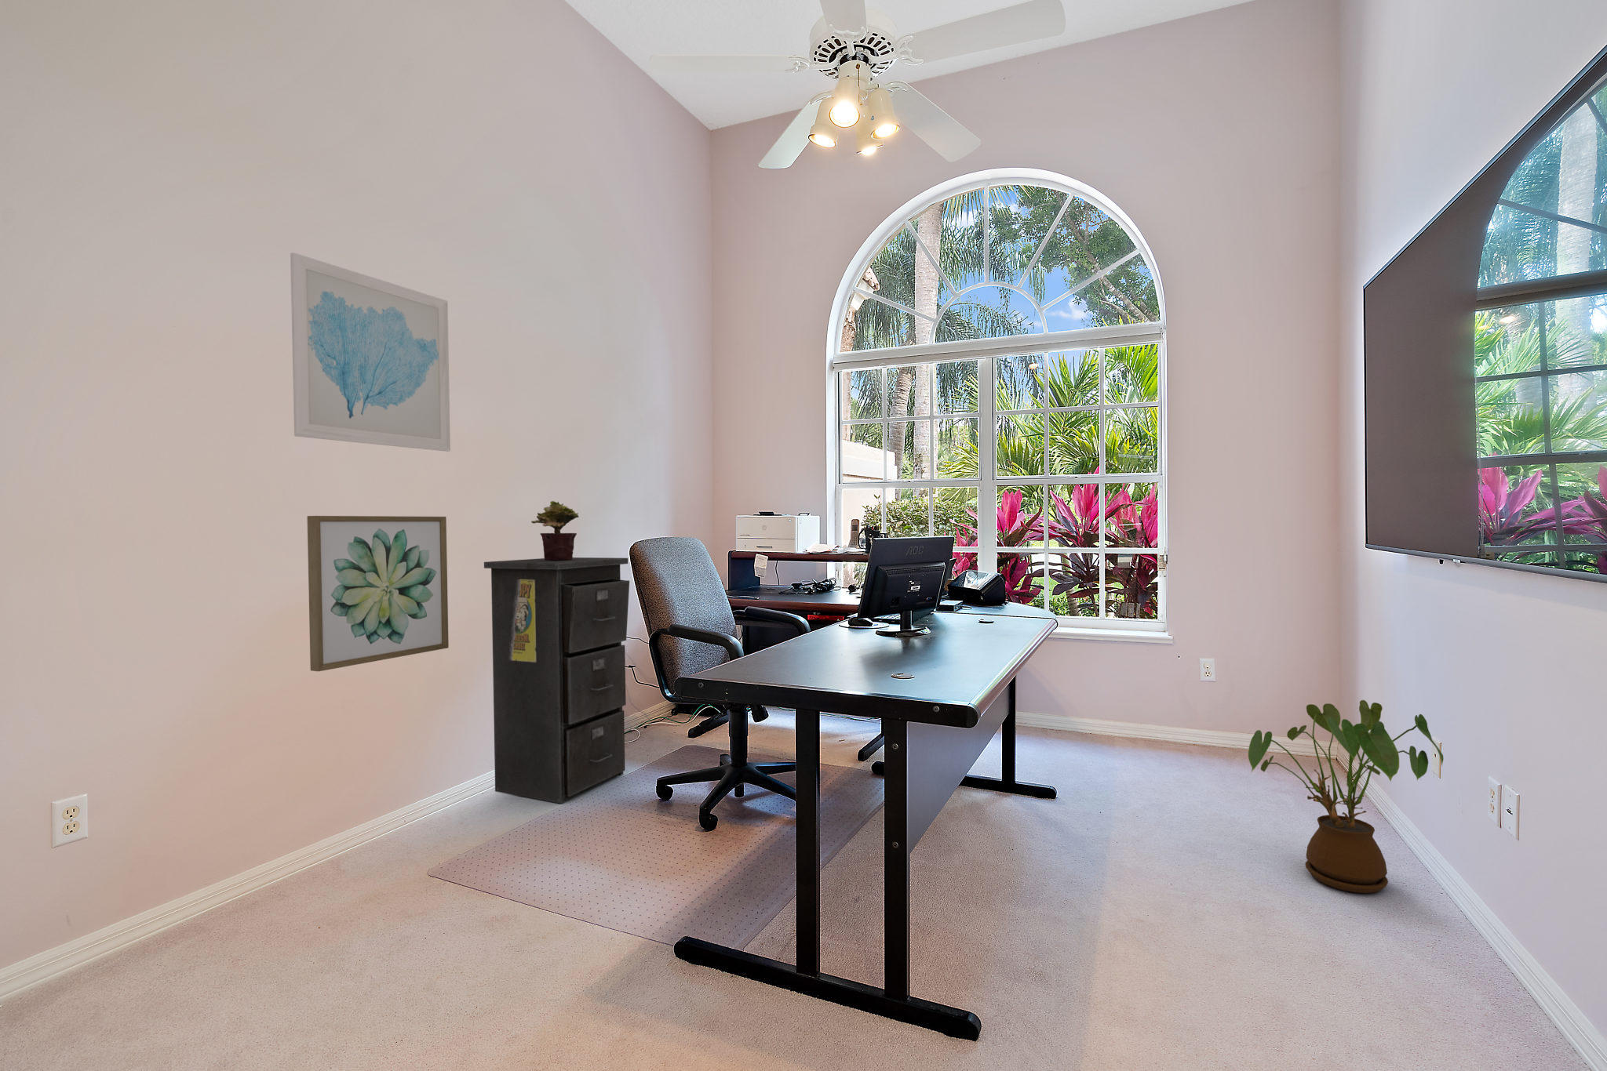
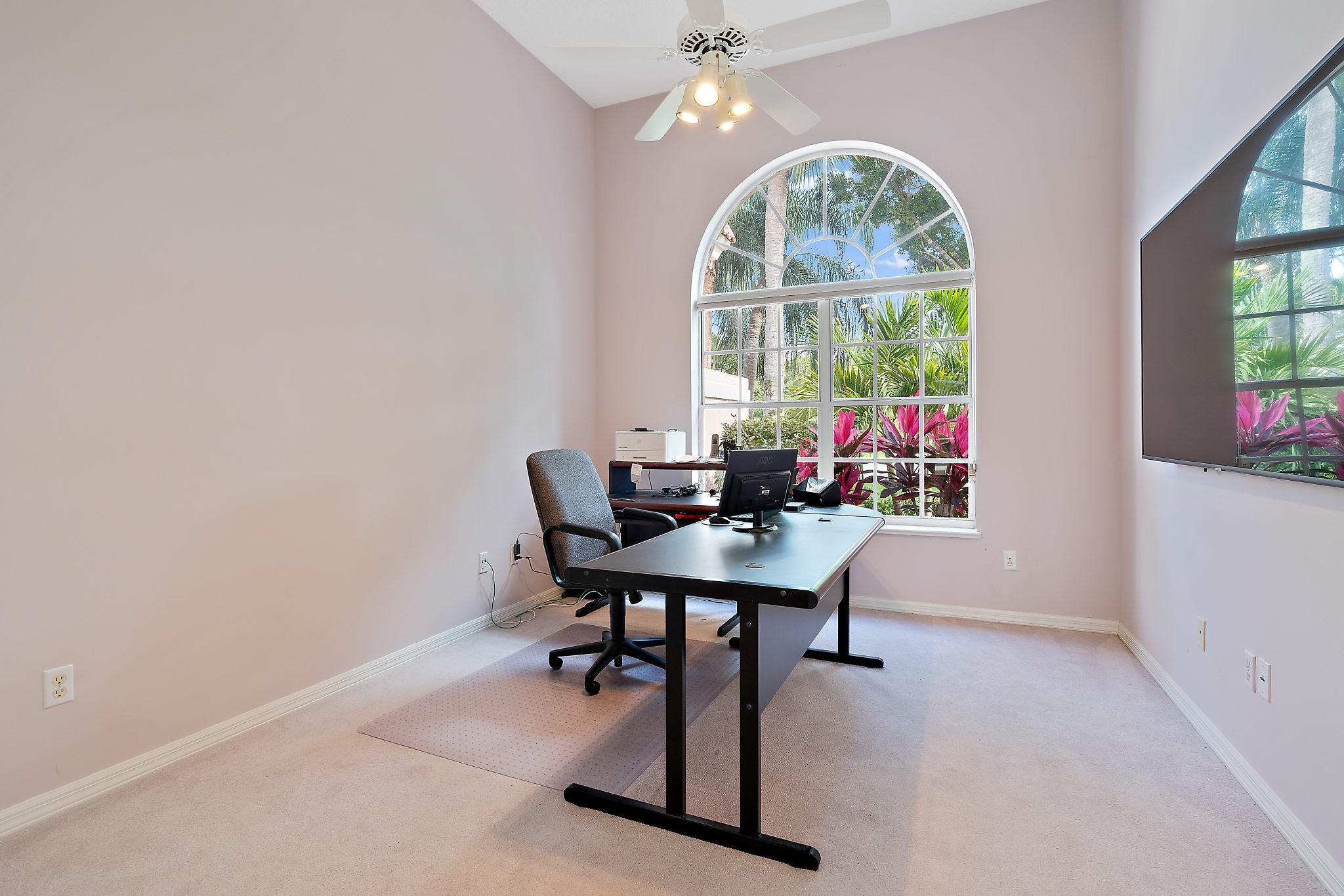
- potted plant (555, 530)
- house plant (1339, 791)
- filing cabinet (566, 671)
- wall art (378, 361)
- wall art (384, 587)
